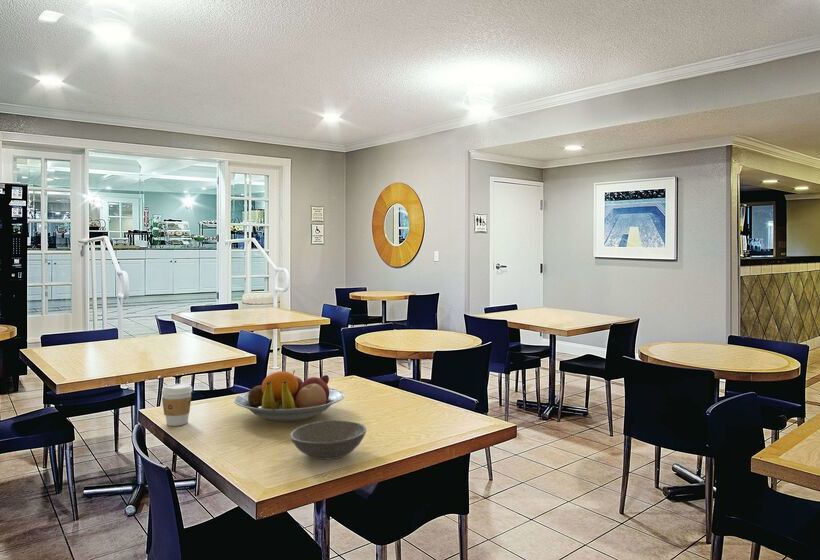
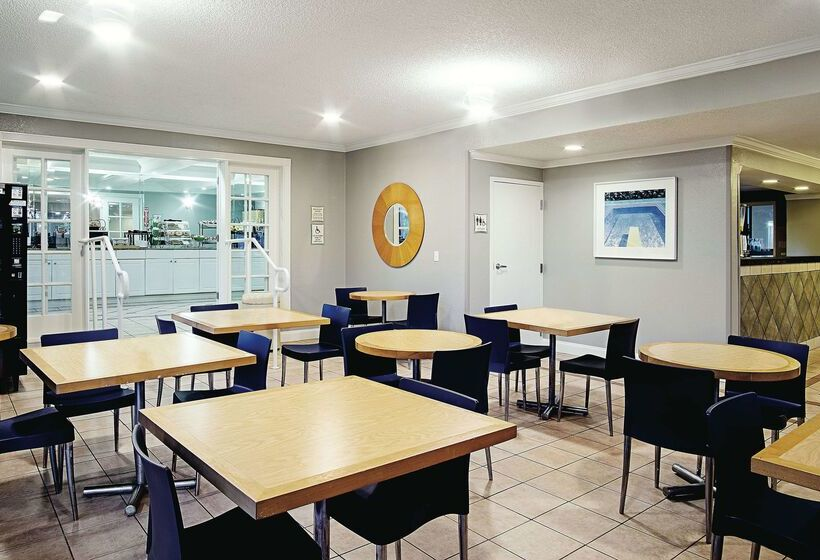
- fruit bowl (290, 392)
- soup bowl (328, 442)
- coffee cup (177, 403)
